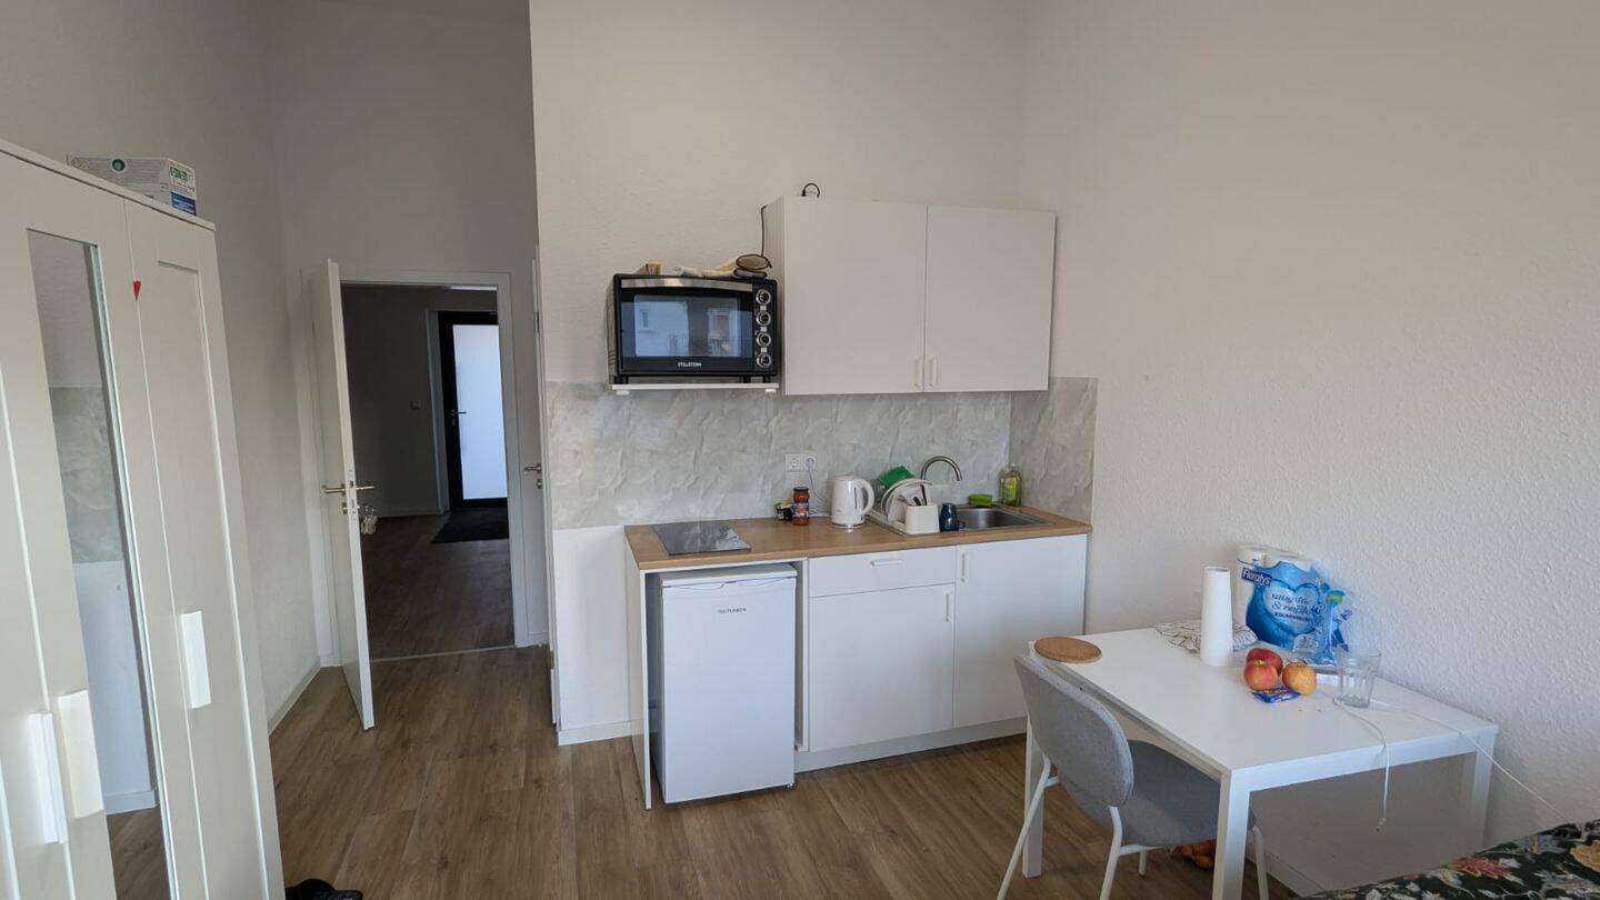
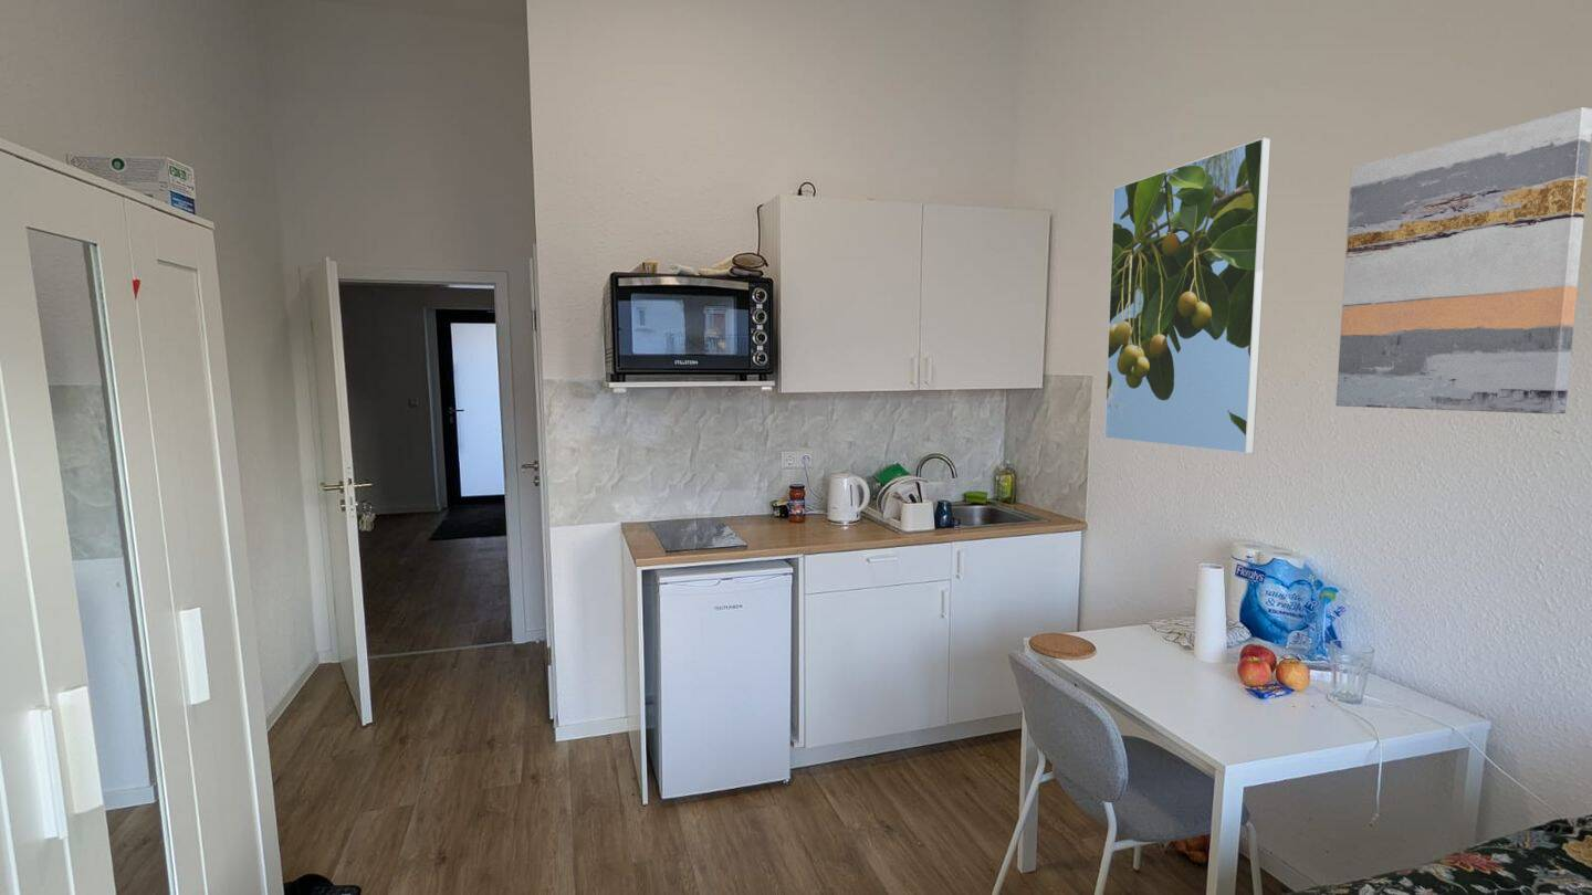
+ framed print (1176, 307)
+ wall art (1447, 277)
